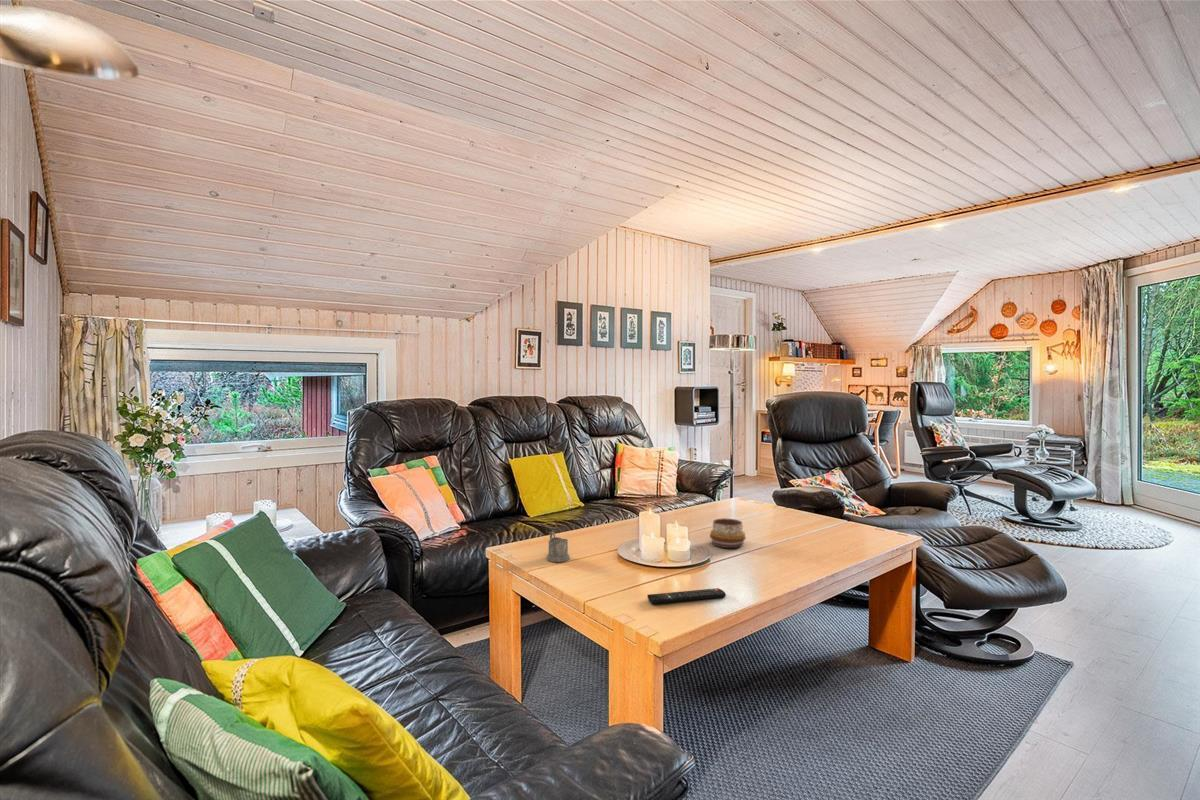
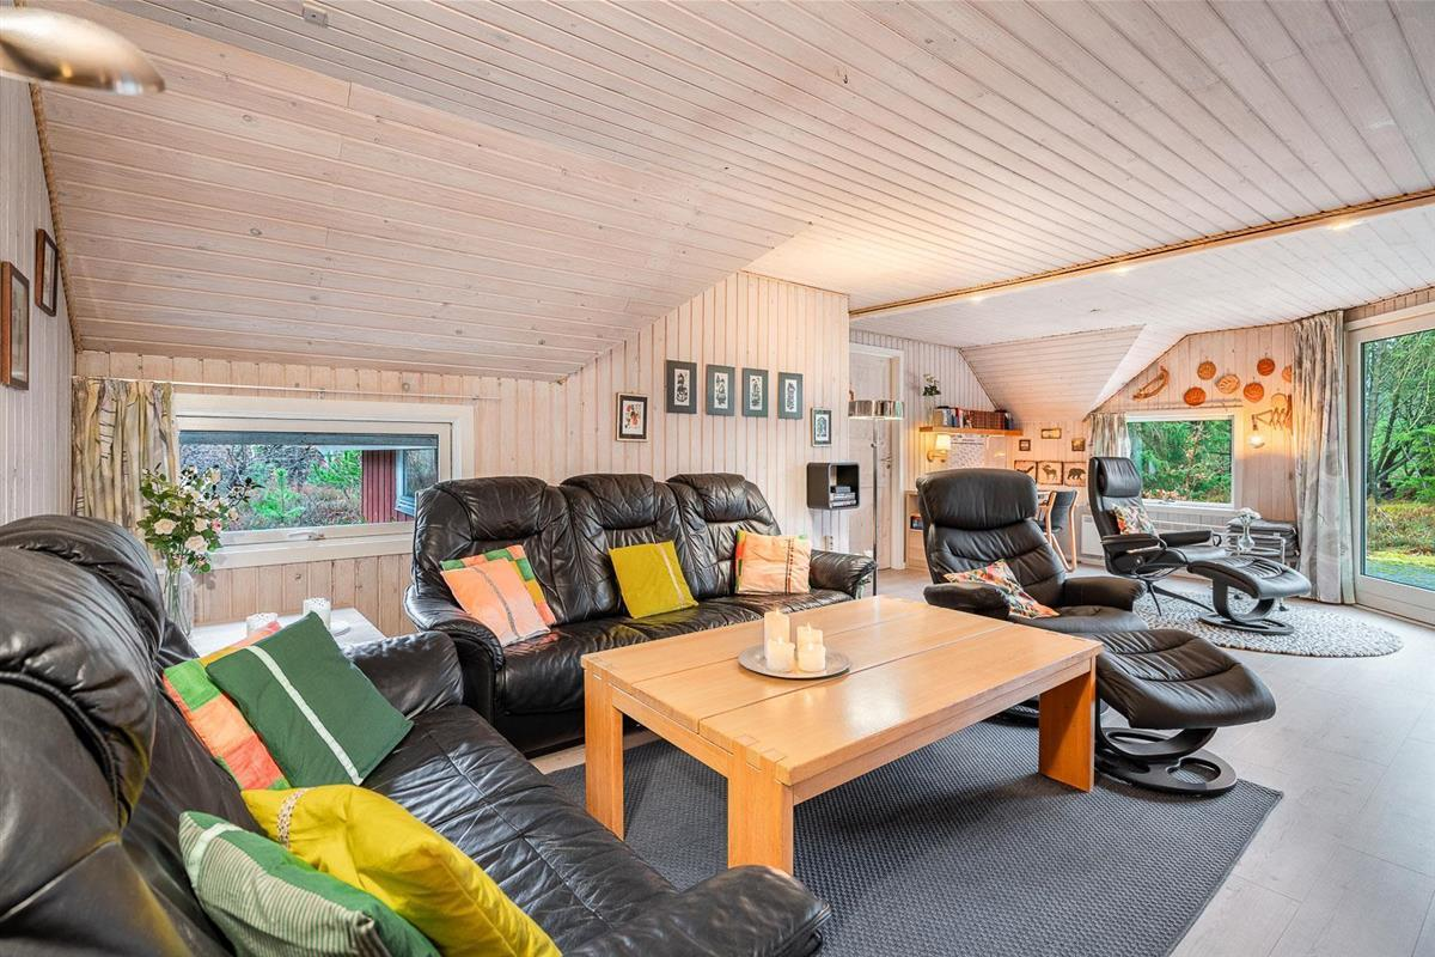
- decorative bowl (727, 533)
- tea glass holder (556, 545)
- remote control (687, 596)
